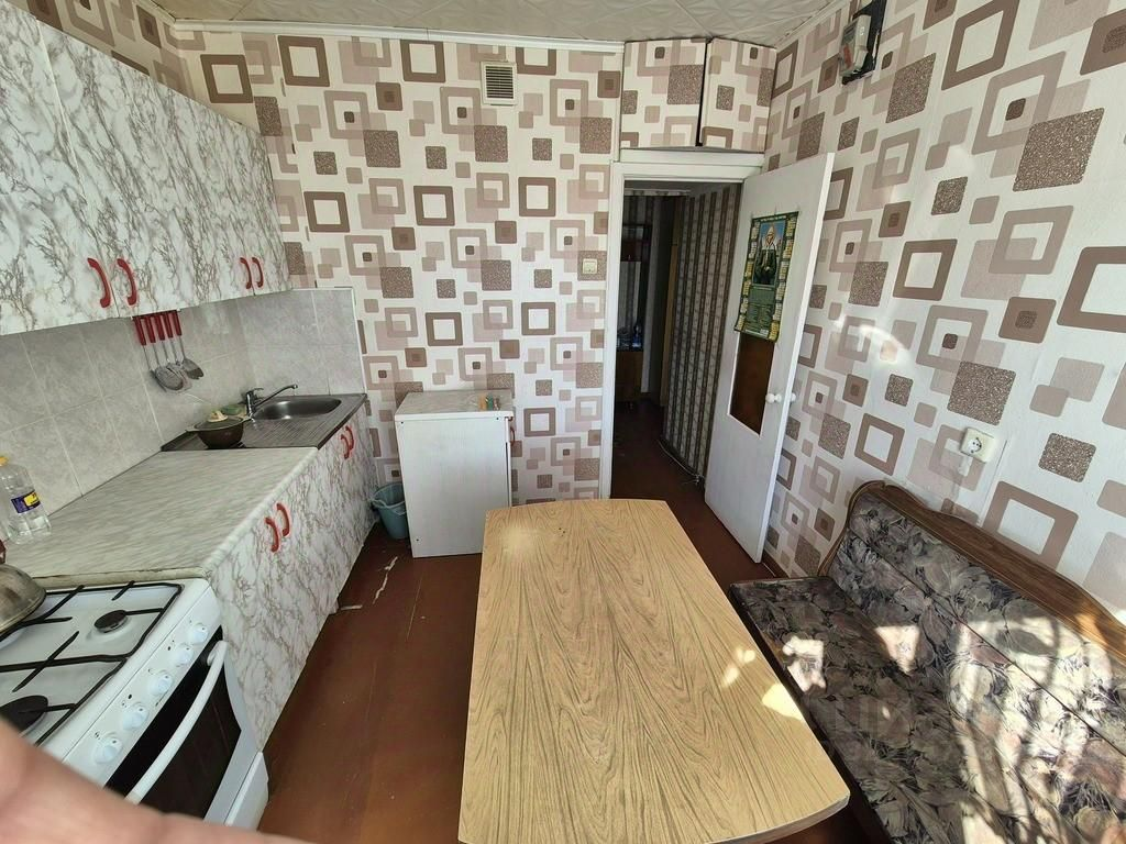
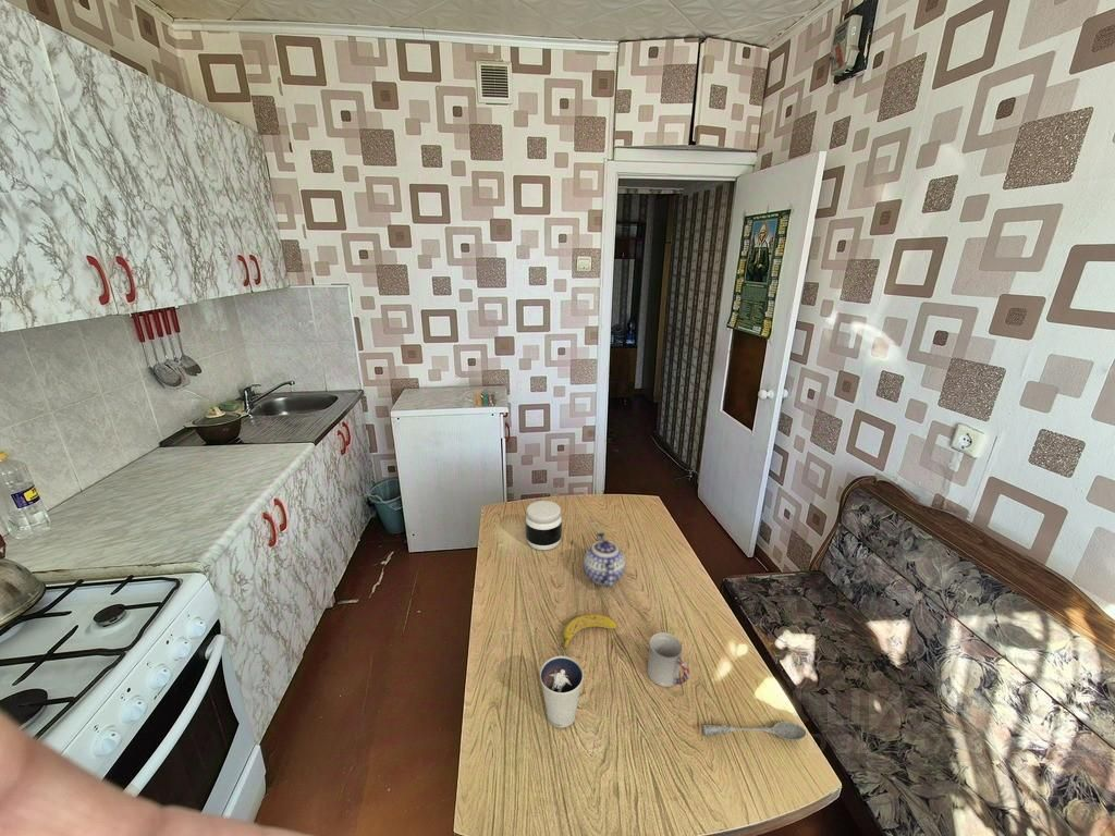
+ soupspoon (753, 729)
+ jar (543, 525)
+ cup (670, 664)
+ banana (586, 627)
+ dixie cup (561, 693)
+ teapot (604, 558)
